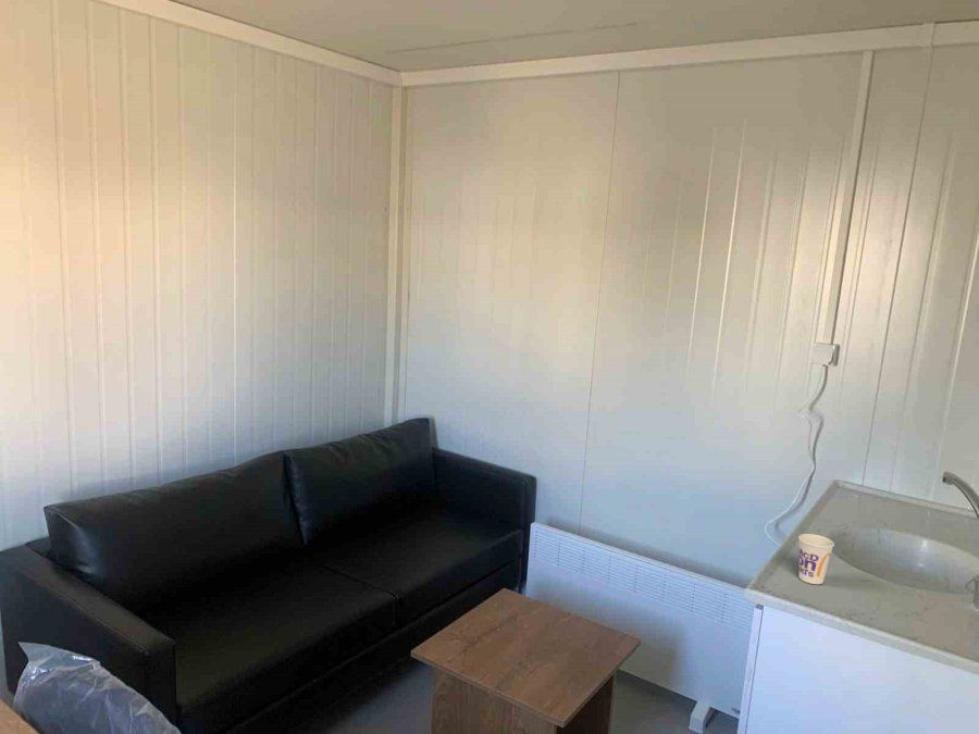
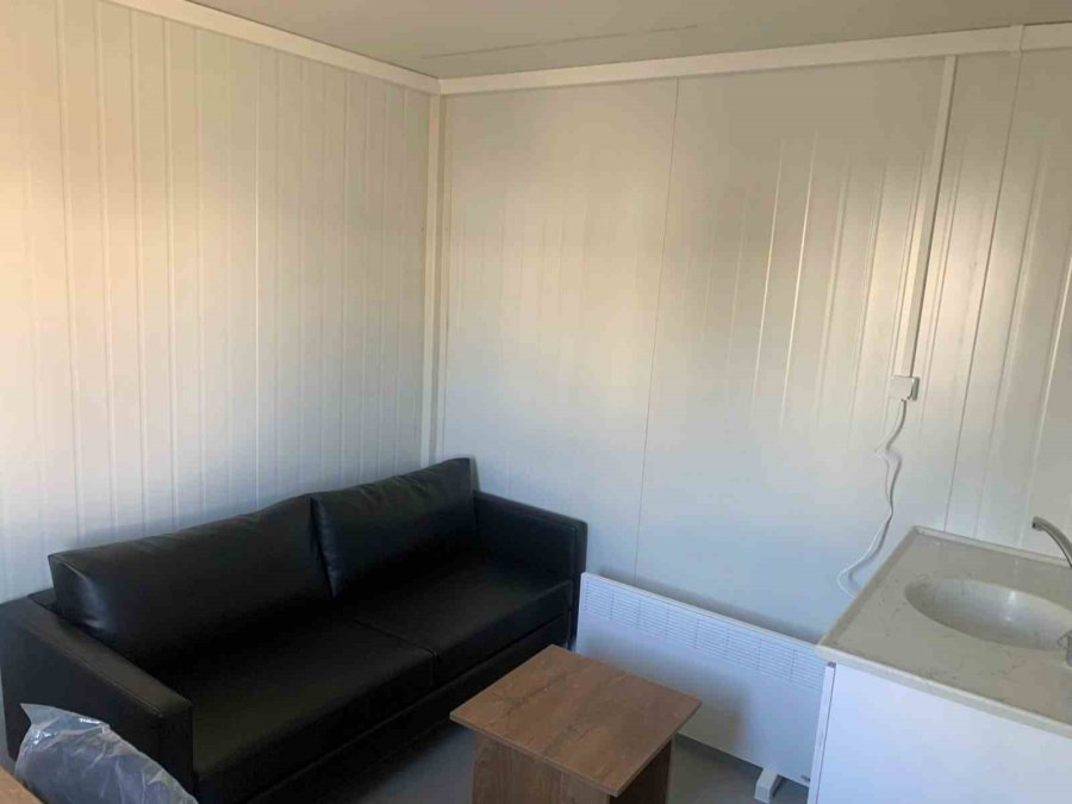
- cup (814, 559)
